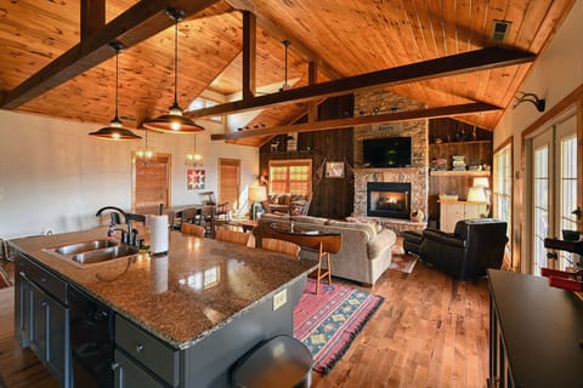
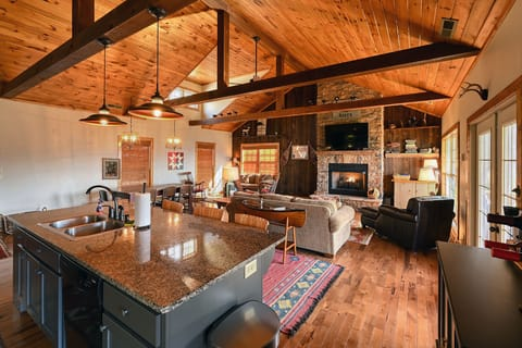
+ wall art (111, 169)
